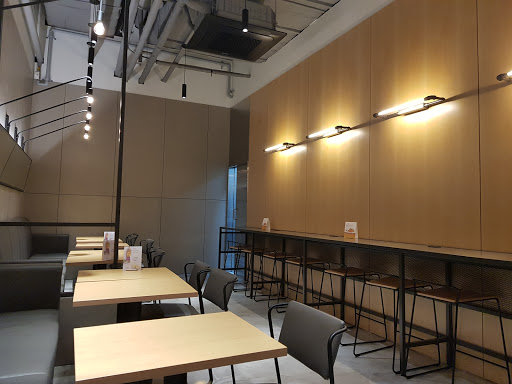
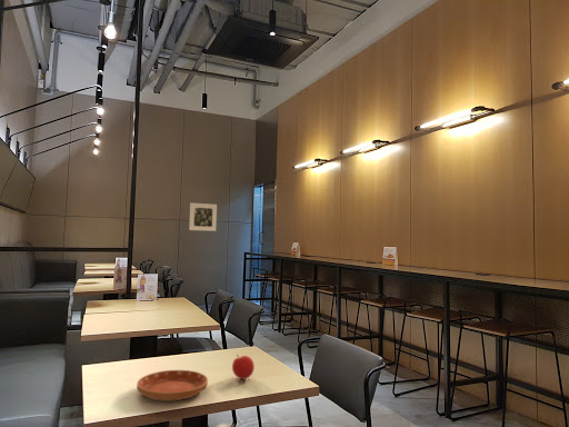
+ saucer (172, 385)
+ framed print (202, 217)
+ fruit (242, 367)
